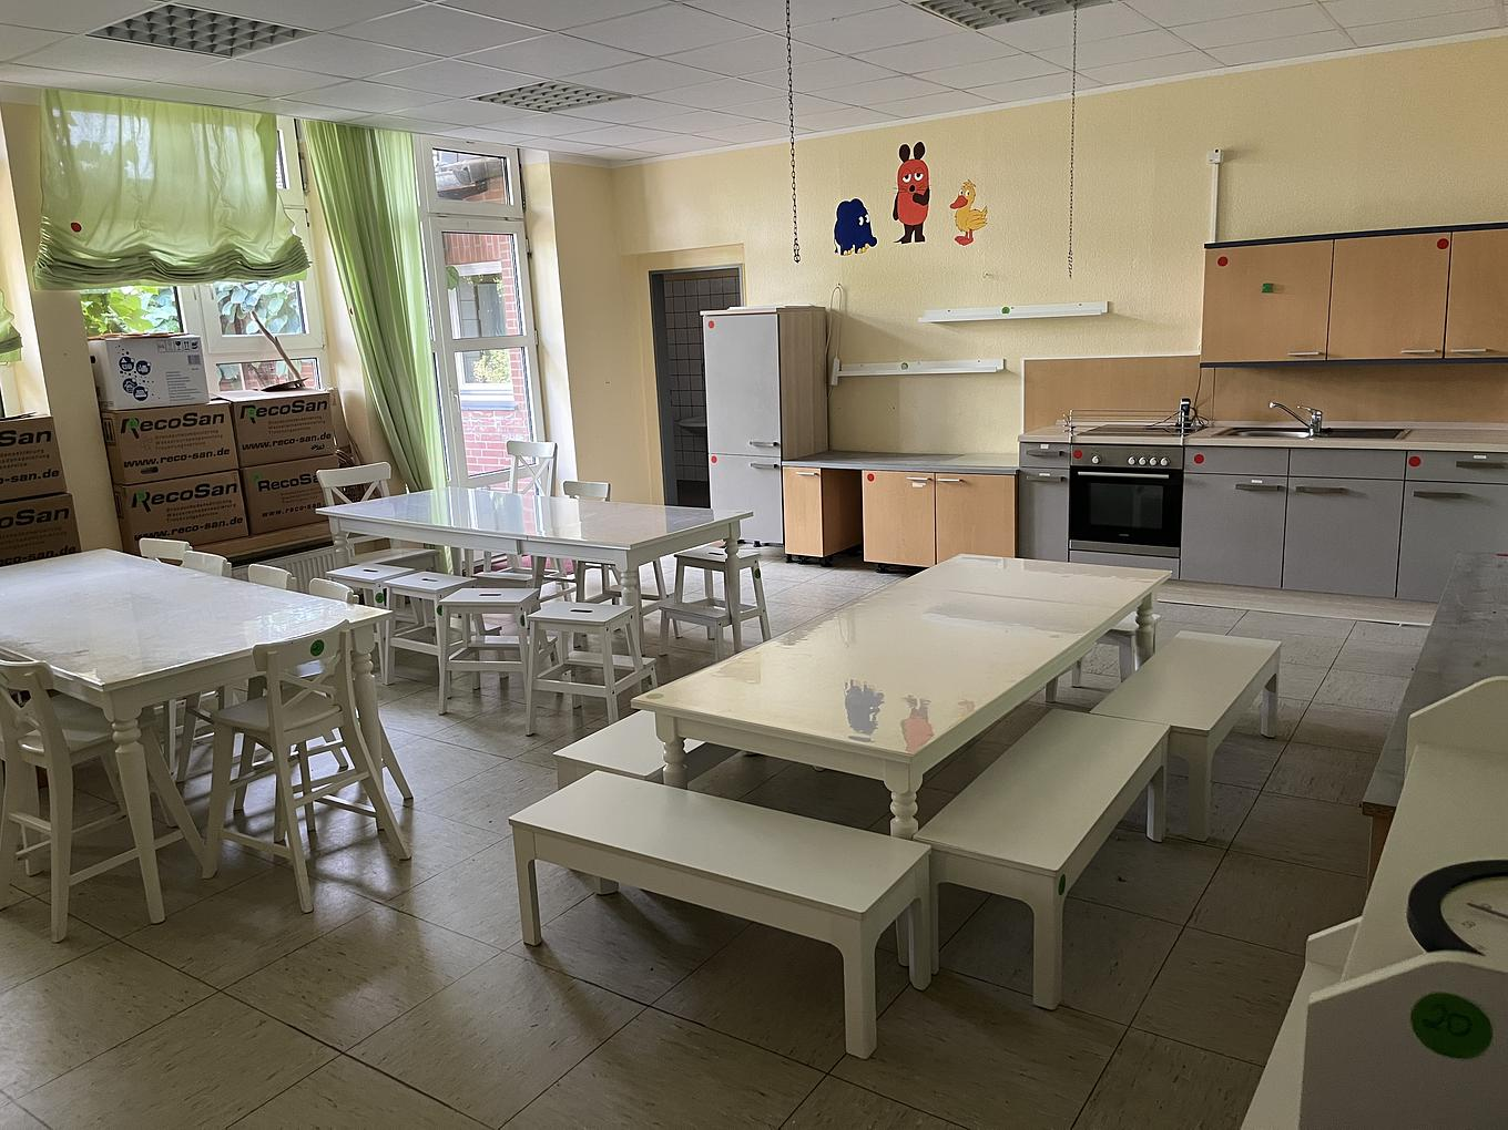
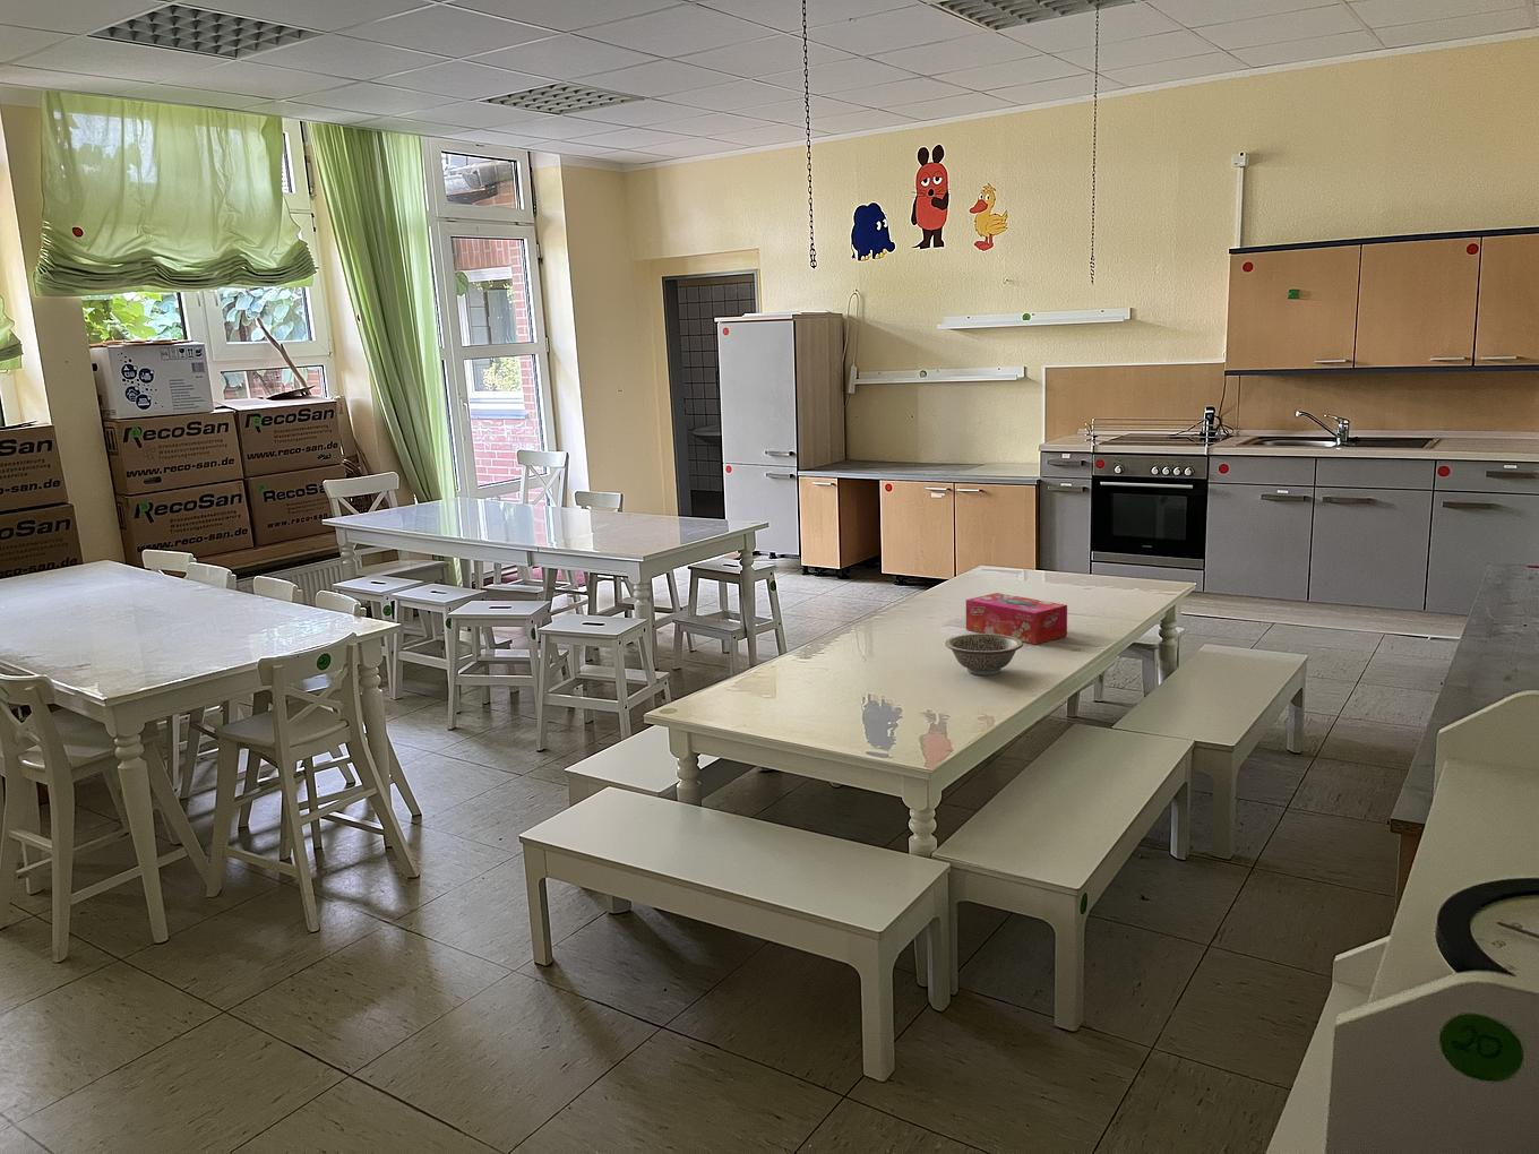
+ decorative bowl (983, 656)
+ tissue box (1015, 617)
